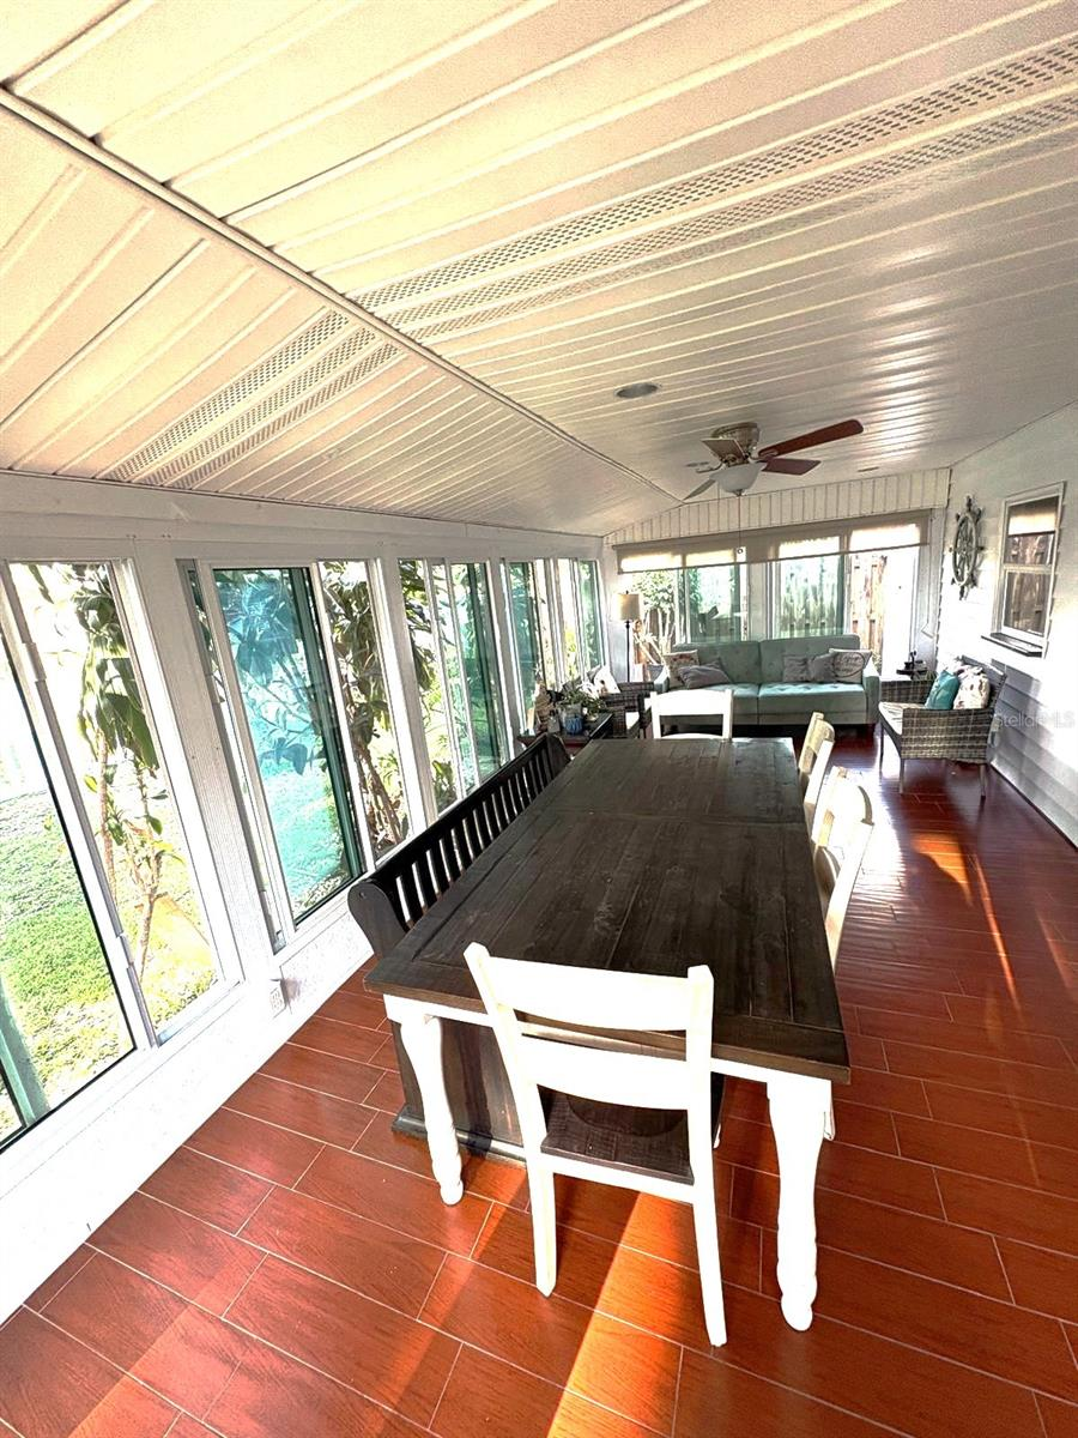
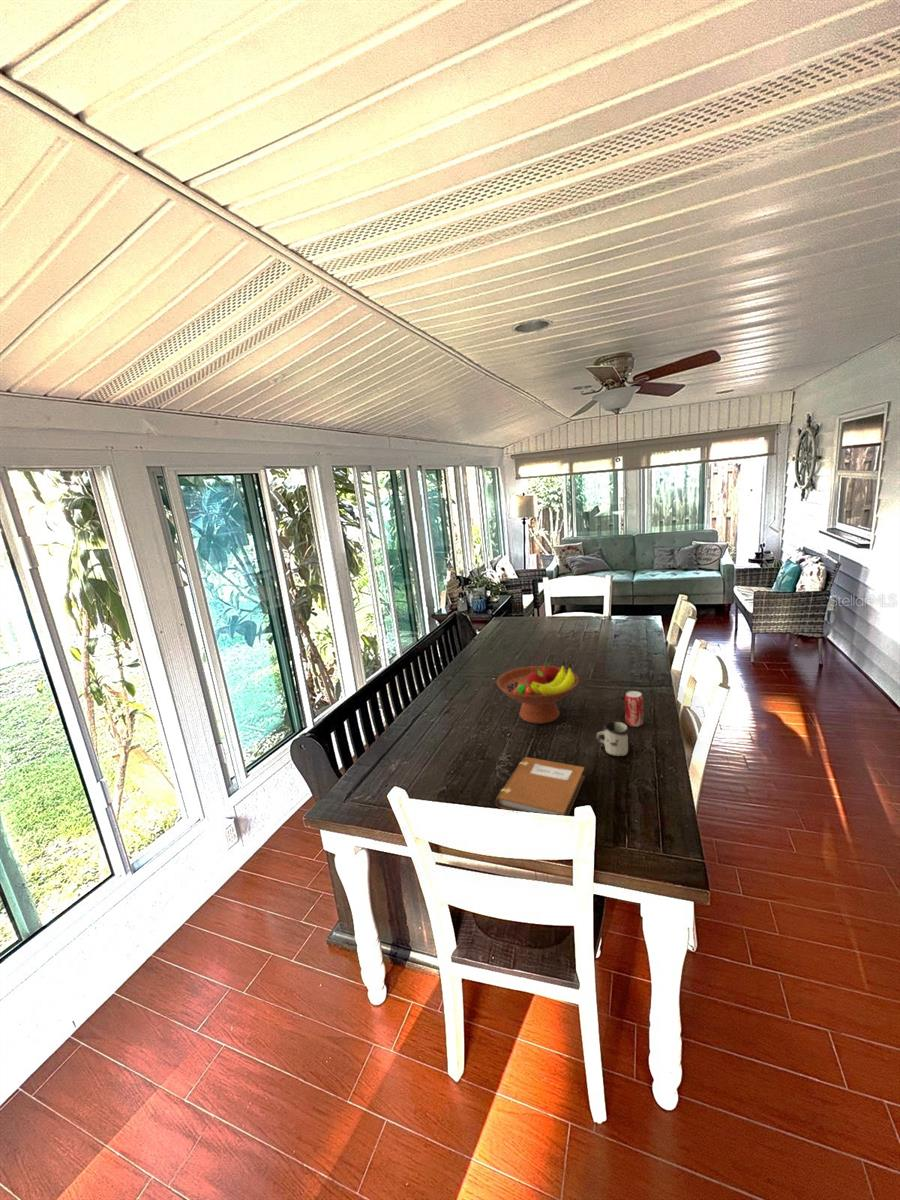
+ fruit bowl (537, 690)
+ notebook (542, 785)
+ beverage can (634, 708)
+ cup (612, 738)
